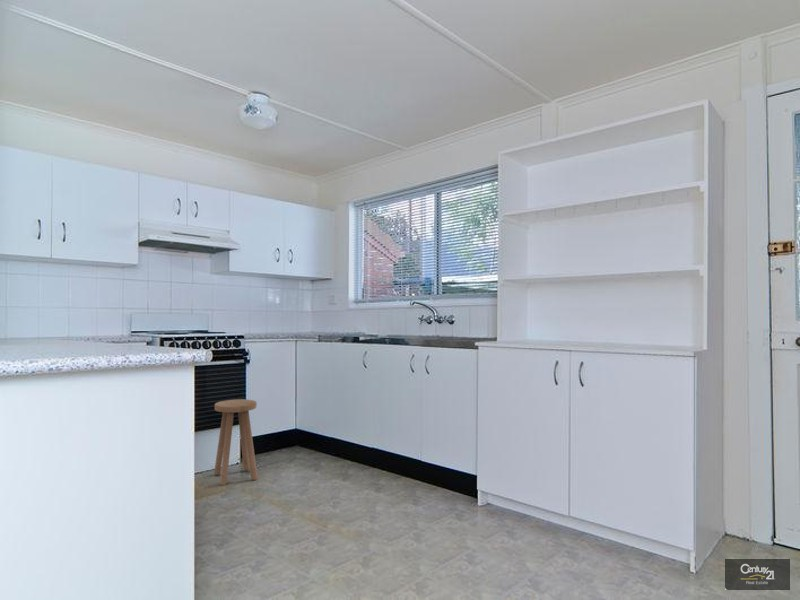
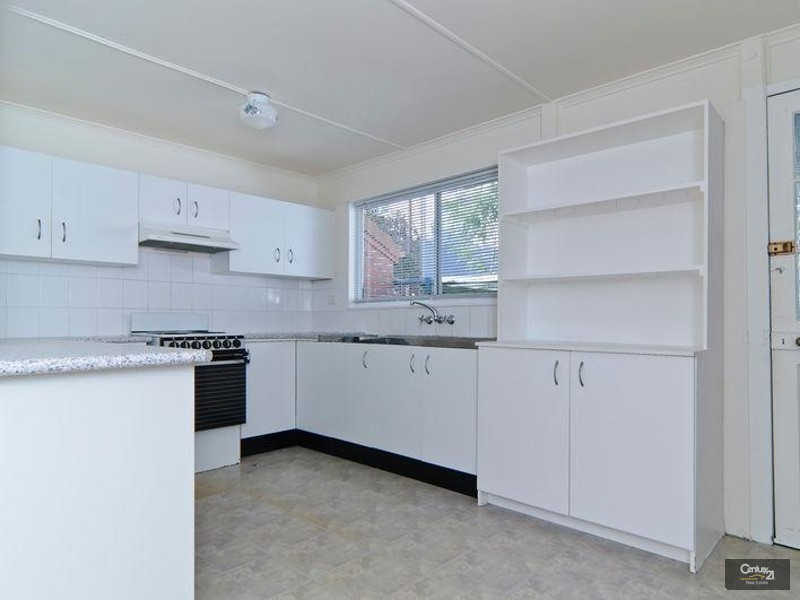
- stool (230, 440)
